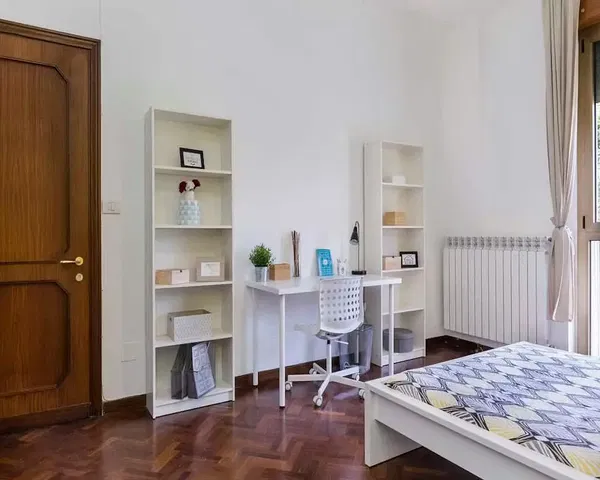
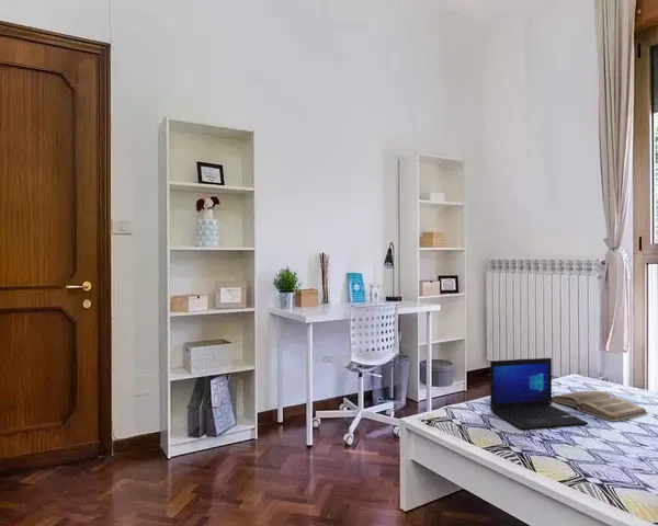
+ book (594, 401)
+ laptop (536, 391)
